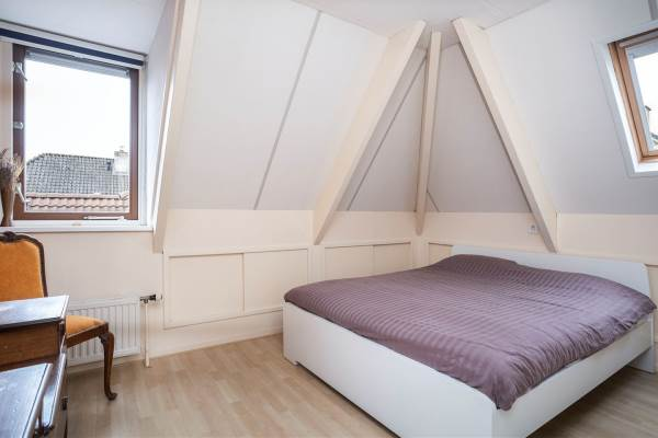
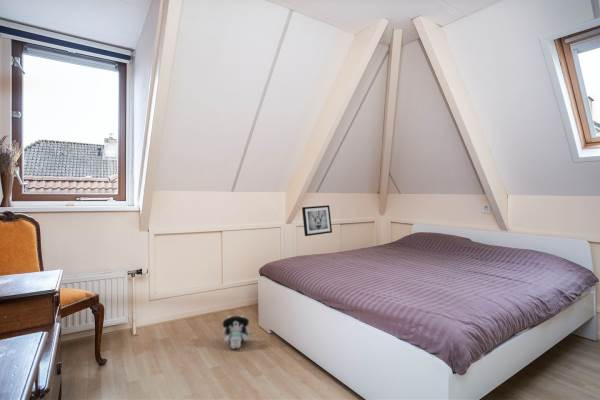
+ plush toy (237, 330)
+ wall art (317, 220)
